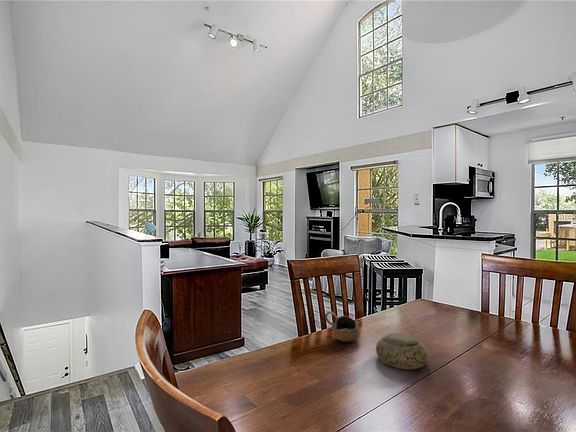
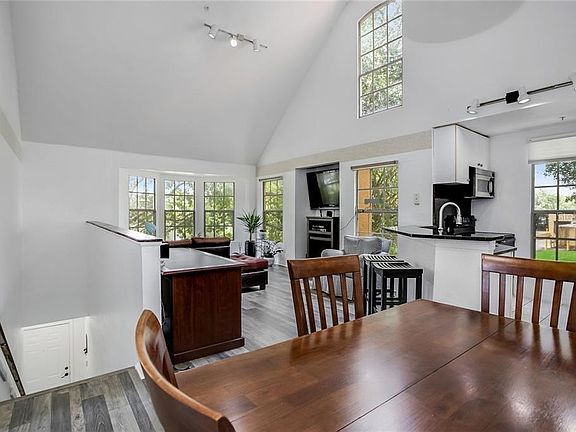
- bowl (401, 347)
- cup (343, 325)
